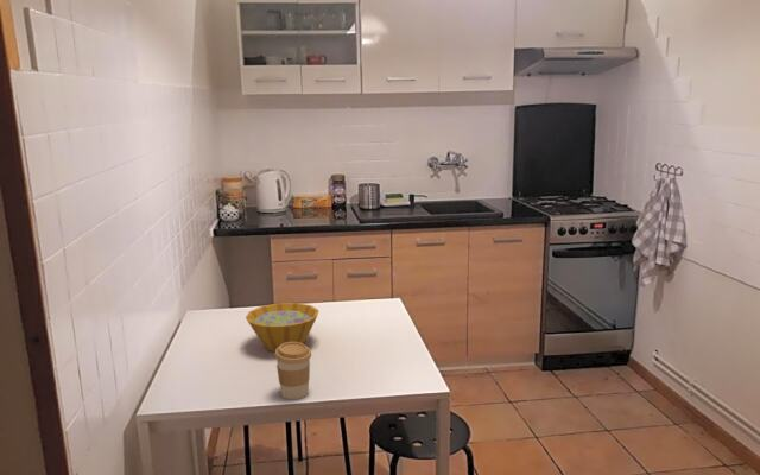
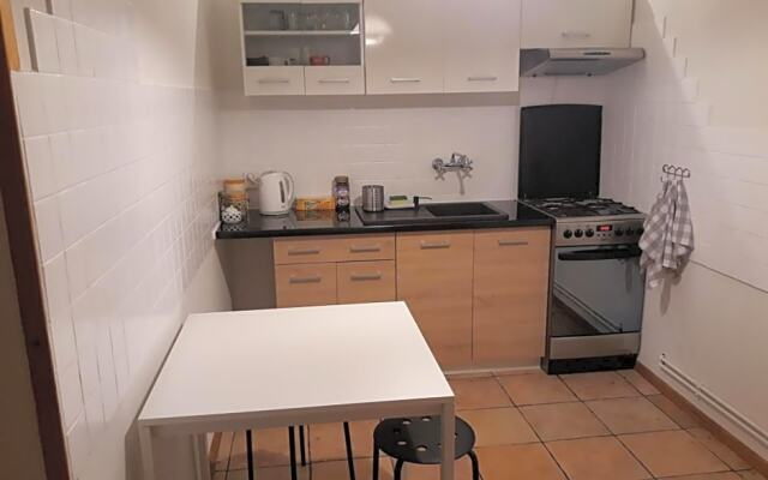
- coffee cup (293, 369)
- bowl (283, 329)
